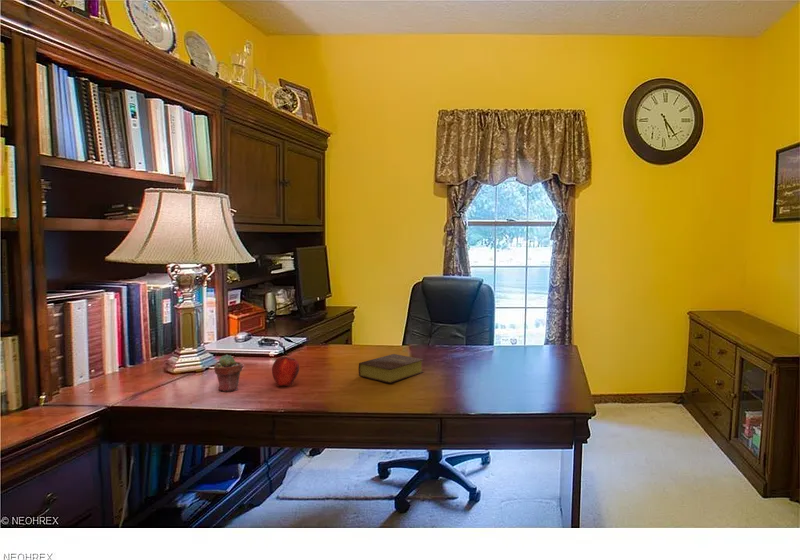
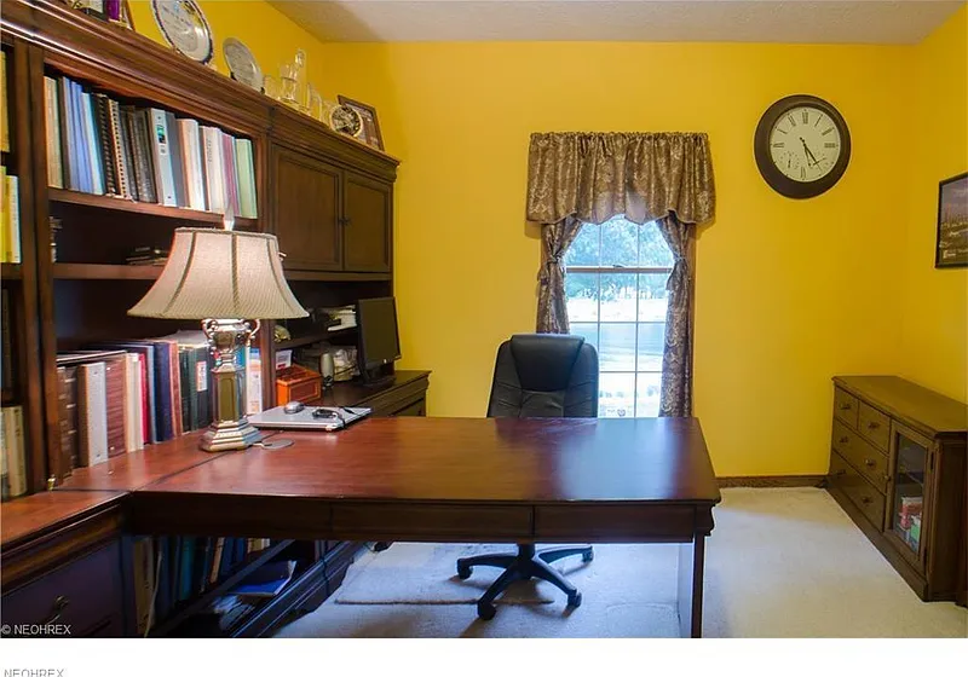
- bible (391, 367)
- potted succulent (228, 371)
- apple (286, 370)
